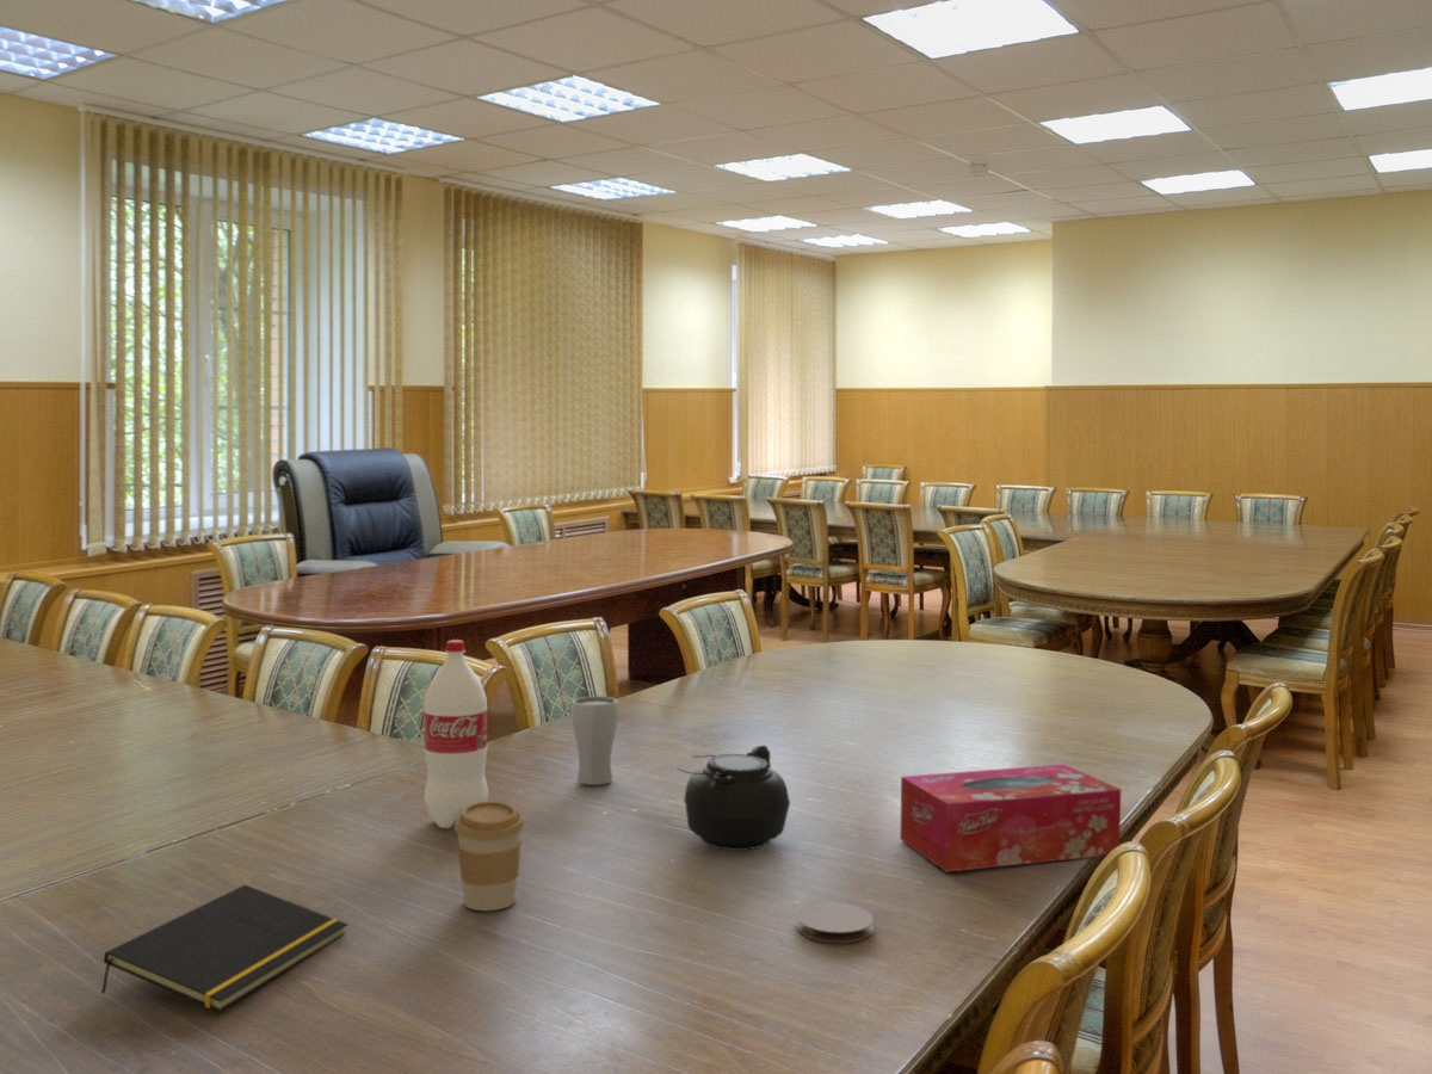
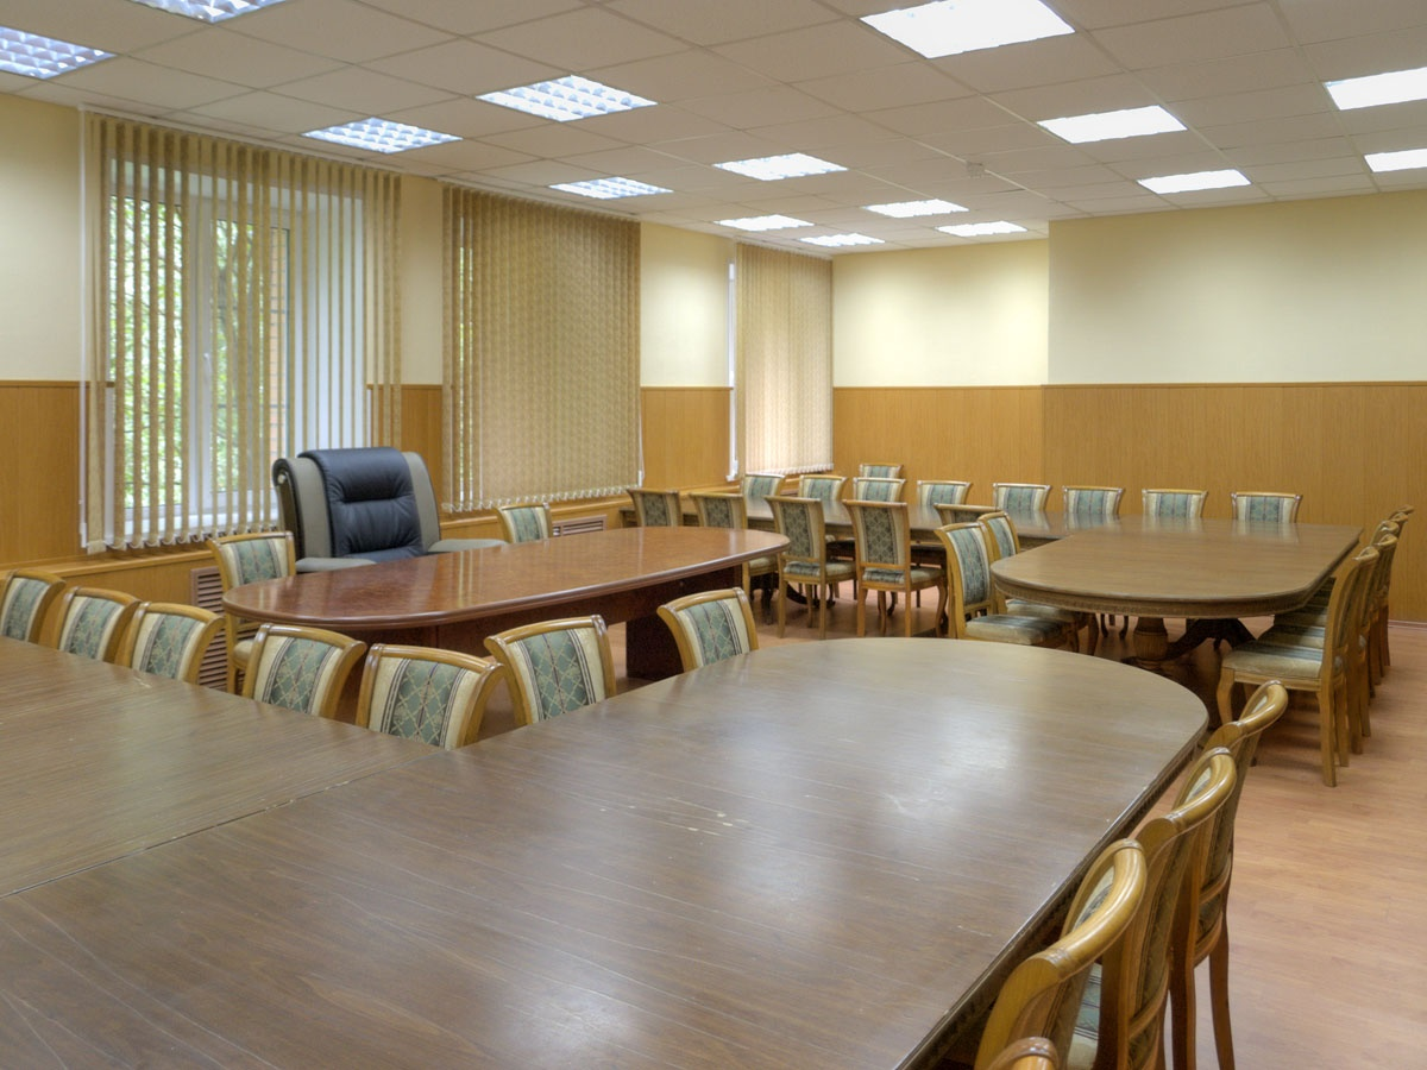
- drinking glass (594, 741)
- coaster (834, 921)
- coffee cup (489, 854)
- bottle (456, 732)
- tissue box (1008, 814)
- notepad (233, 942)
- teapot (740, 797)
